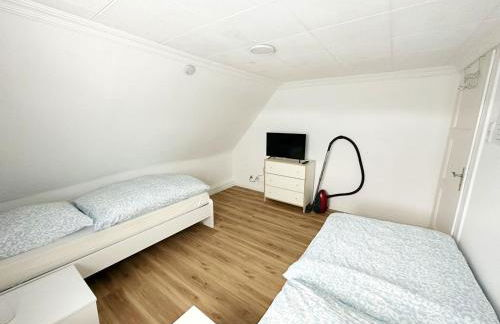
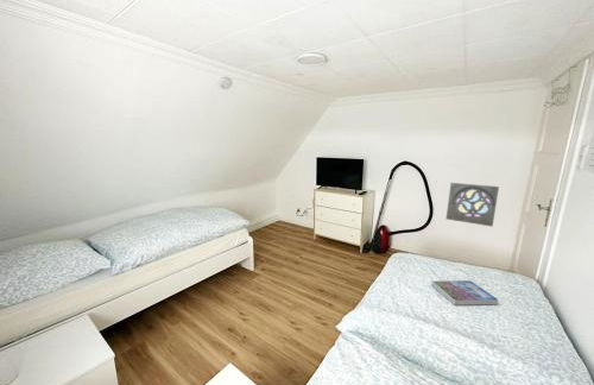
+ wall ornament (470, 203)
+ book (462, 291)
